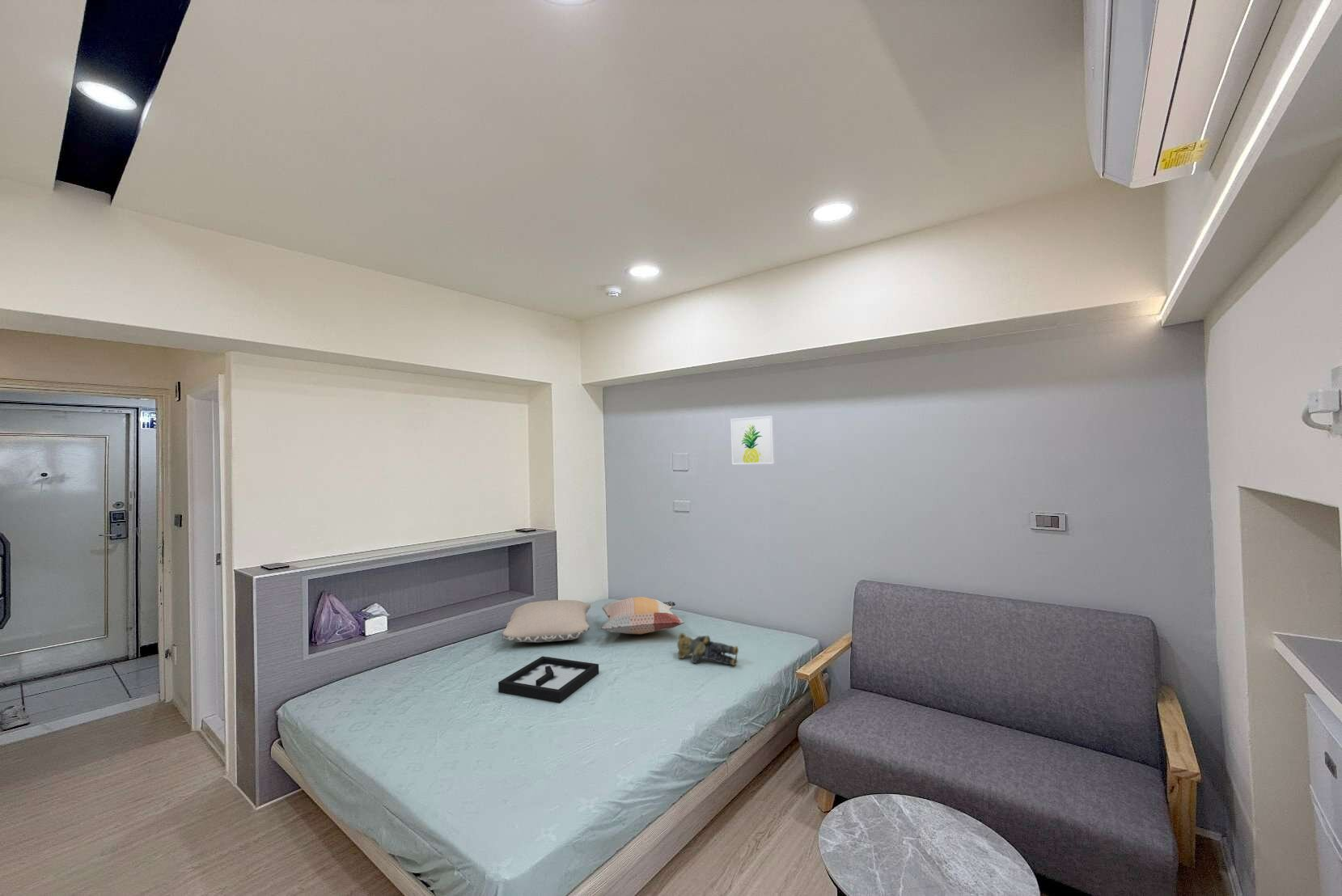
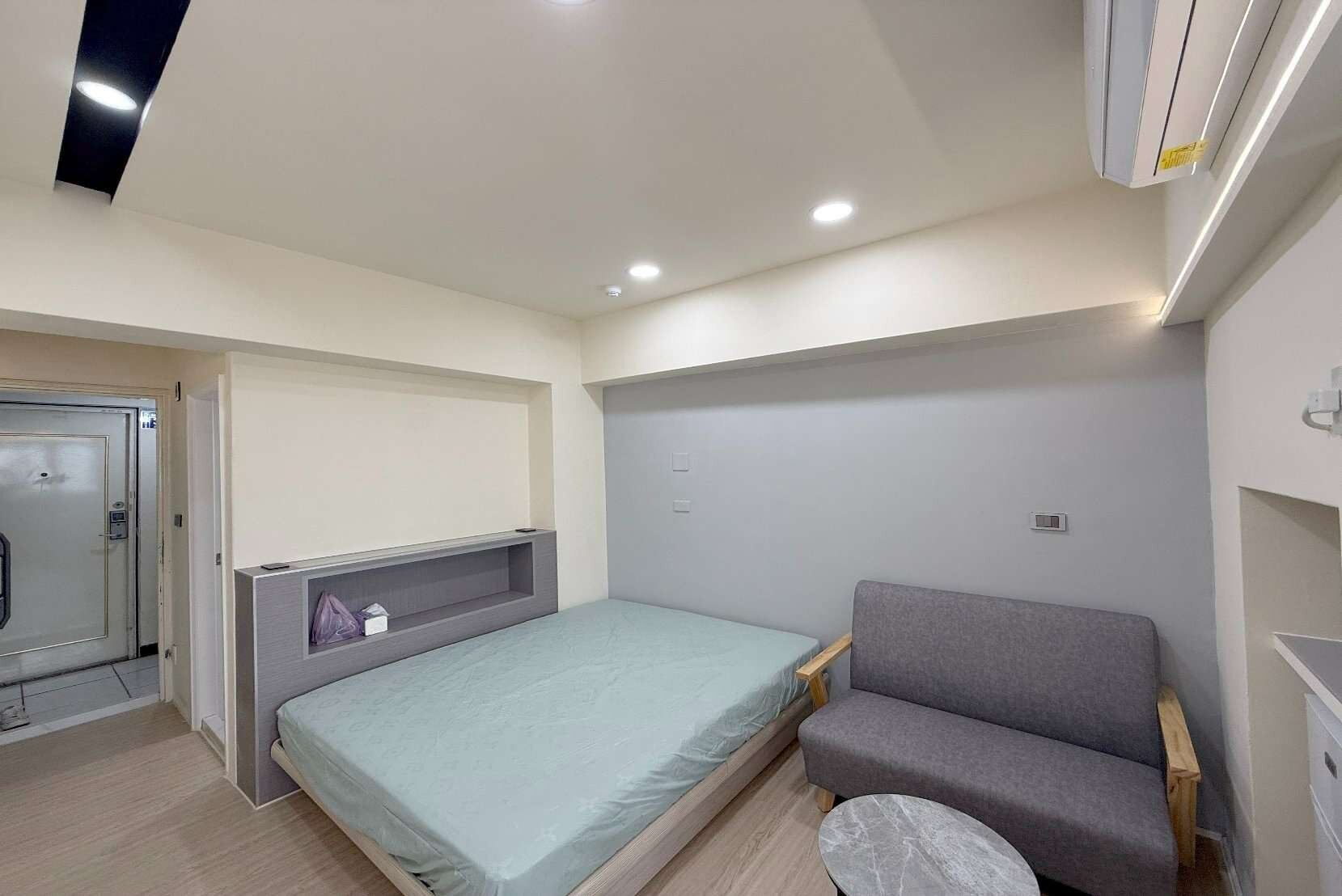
- wall art (751, 441)
- teddy bear (706, 648)
- decorative tray (550, 678)
- decorative pillow (640, 614)
- pillow (550, 619)
